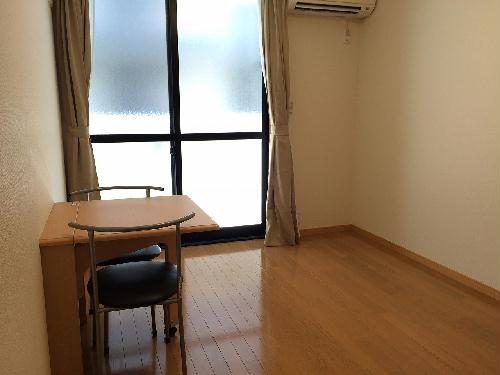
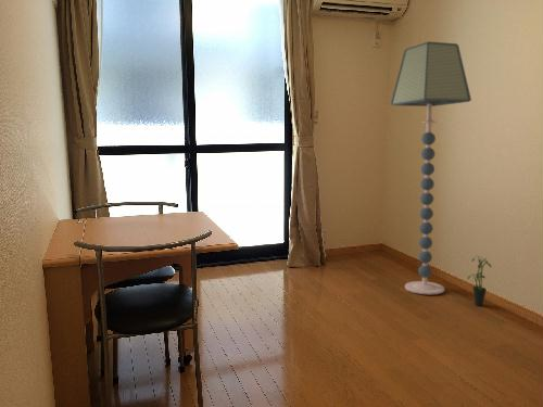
+ potted plant (479, 281)
+ floor lamp (427, 170)
